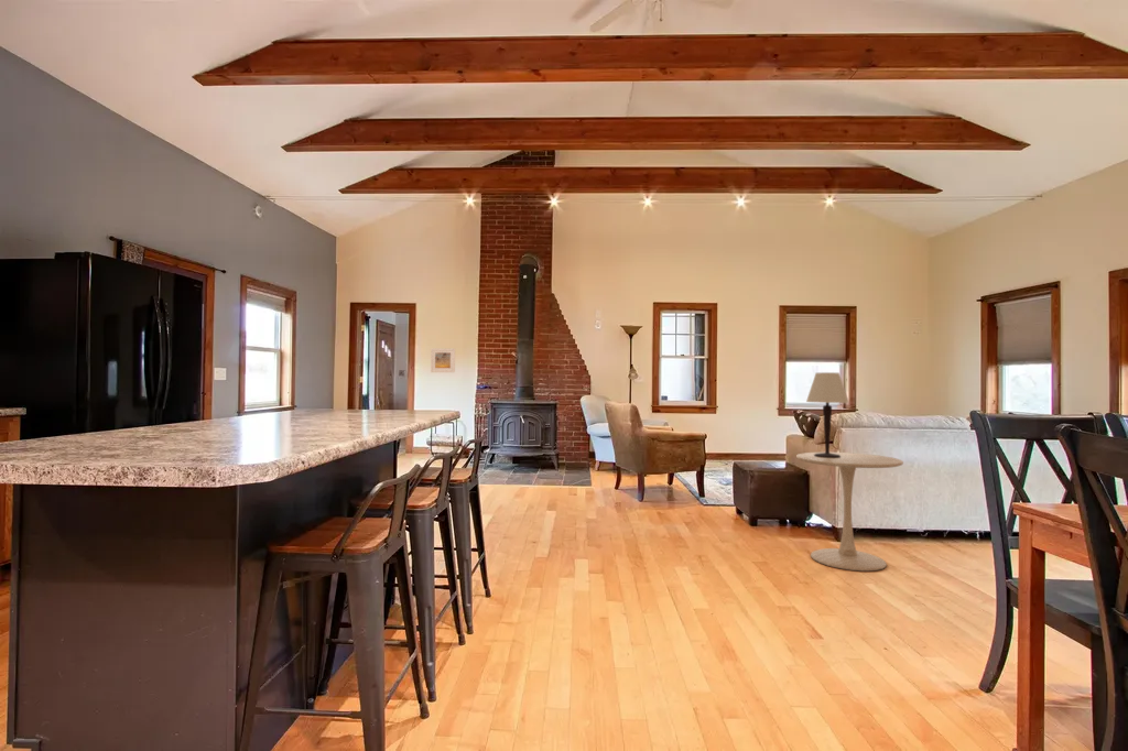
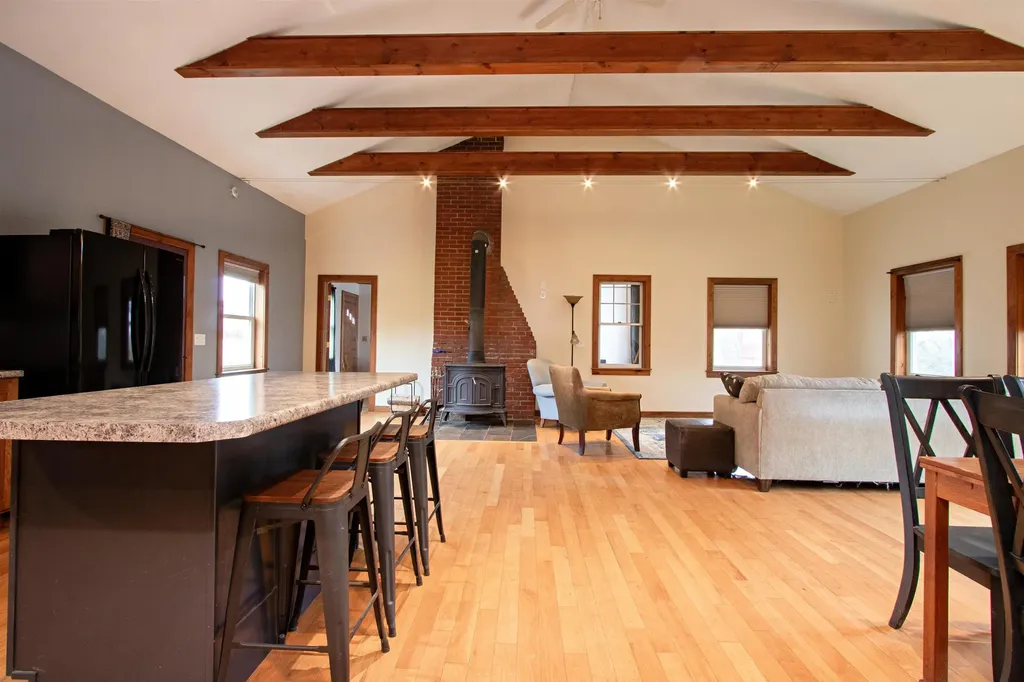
- table lamp (827, 414)
- side table (847, 509)
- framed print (443, 360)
